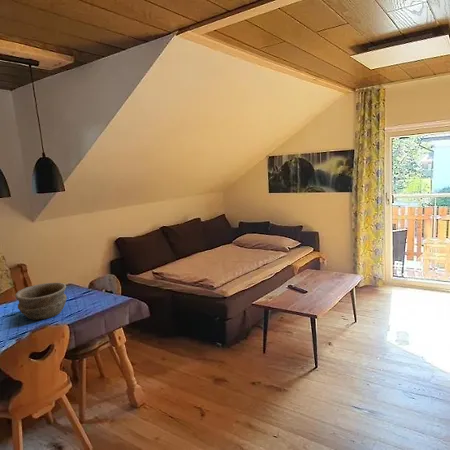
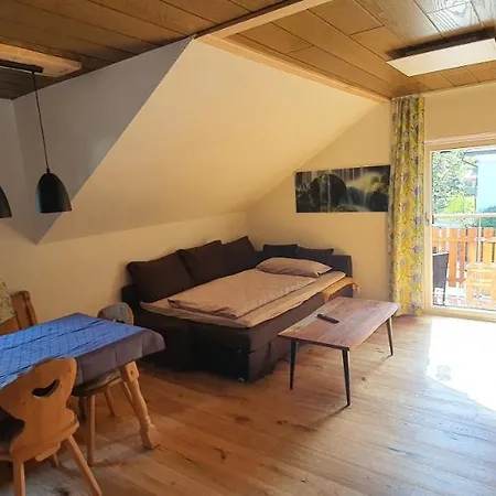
- bowl (42, 301)
